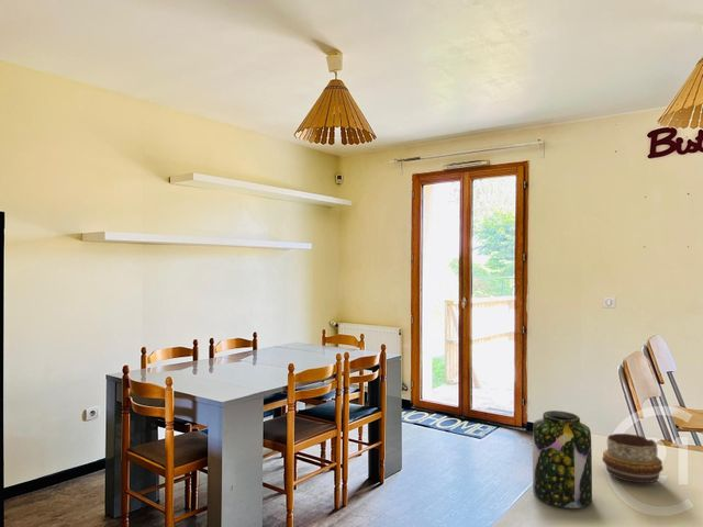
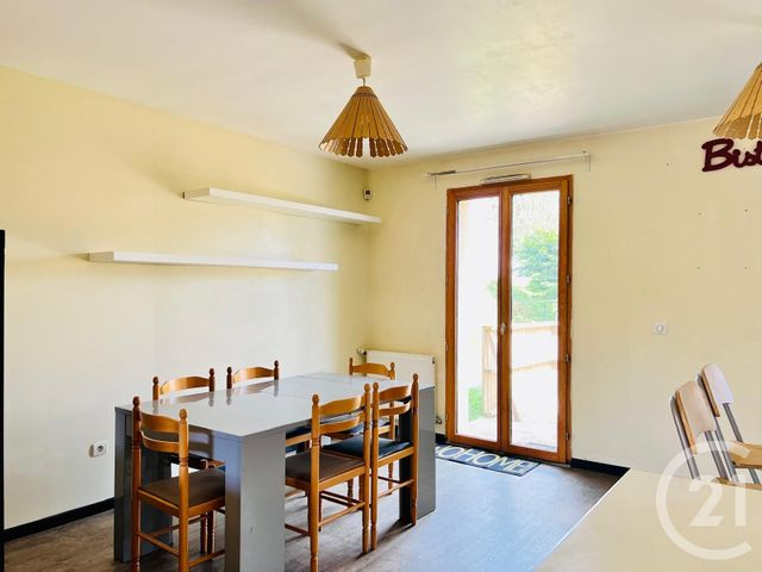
- decorative bowl (632, 458)
- jar (561, 455)
